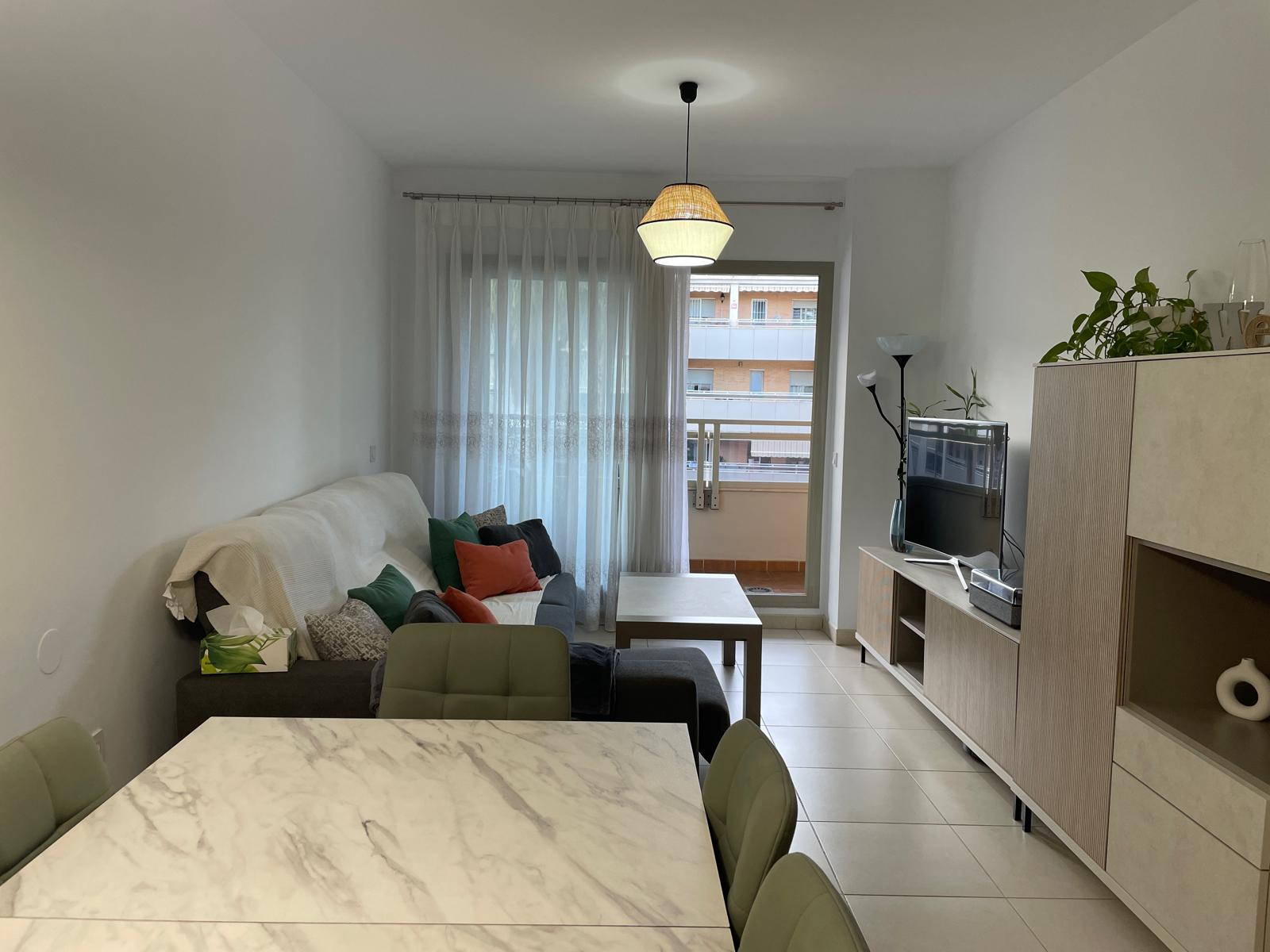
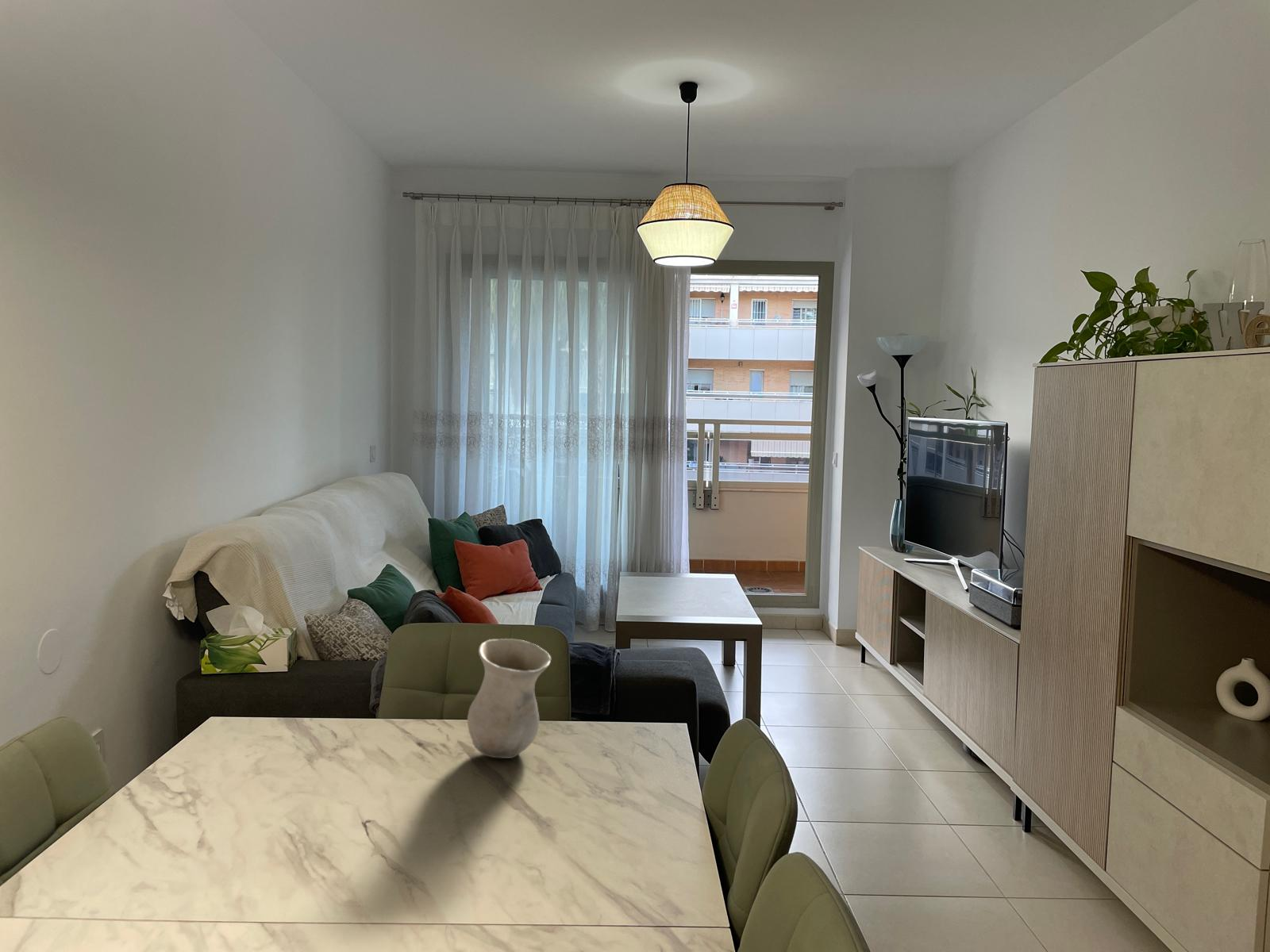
+ vase (509, 699)
